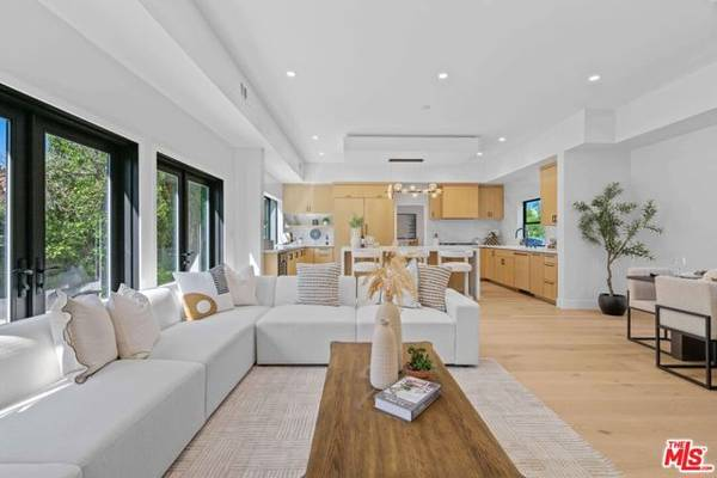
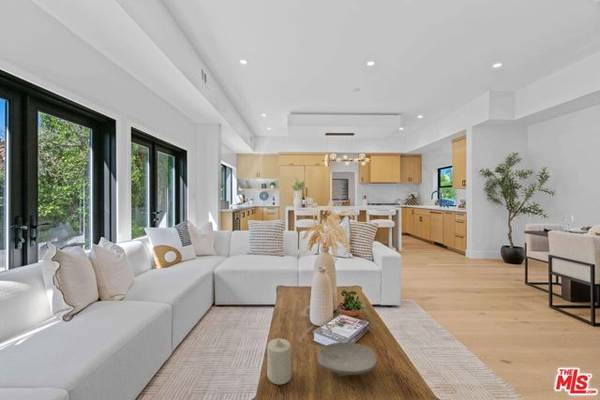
+ bowl (346, 361)
+ candle (279, 357)
